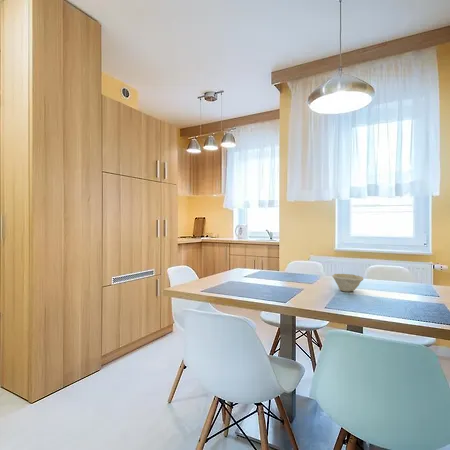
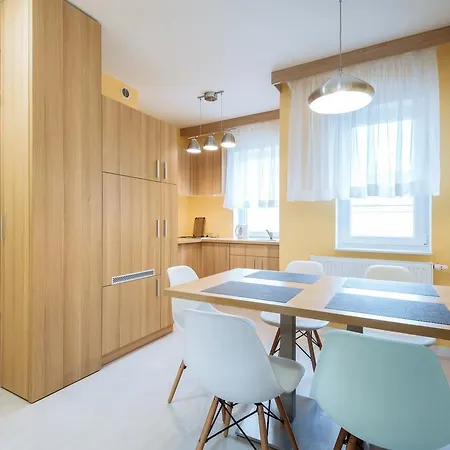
- bowl (347, 282)
